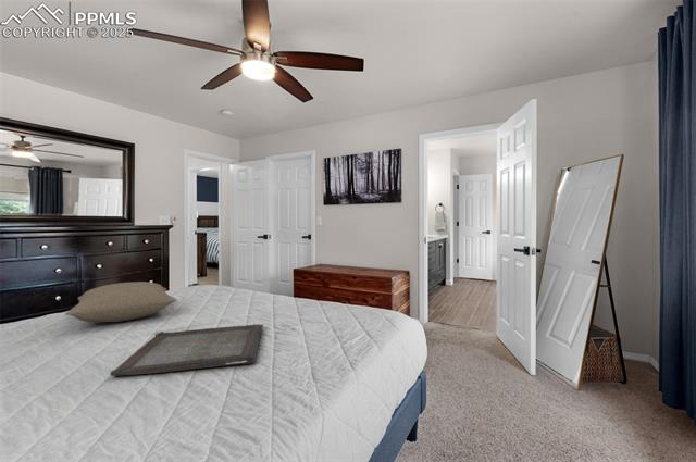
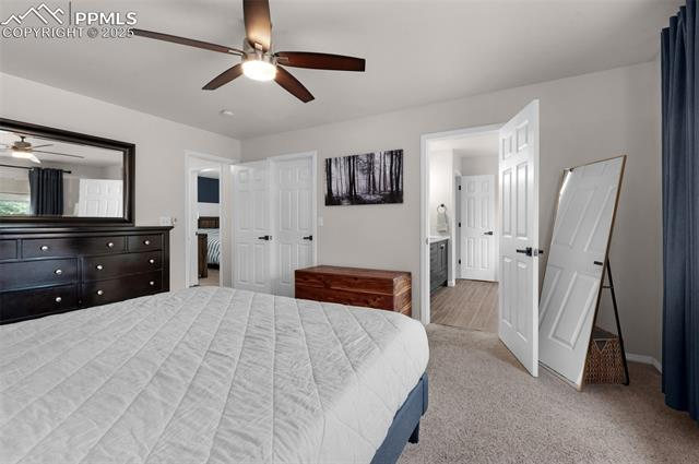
- pillow (125, 299)
- serving tray (201, 345)
